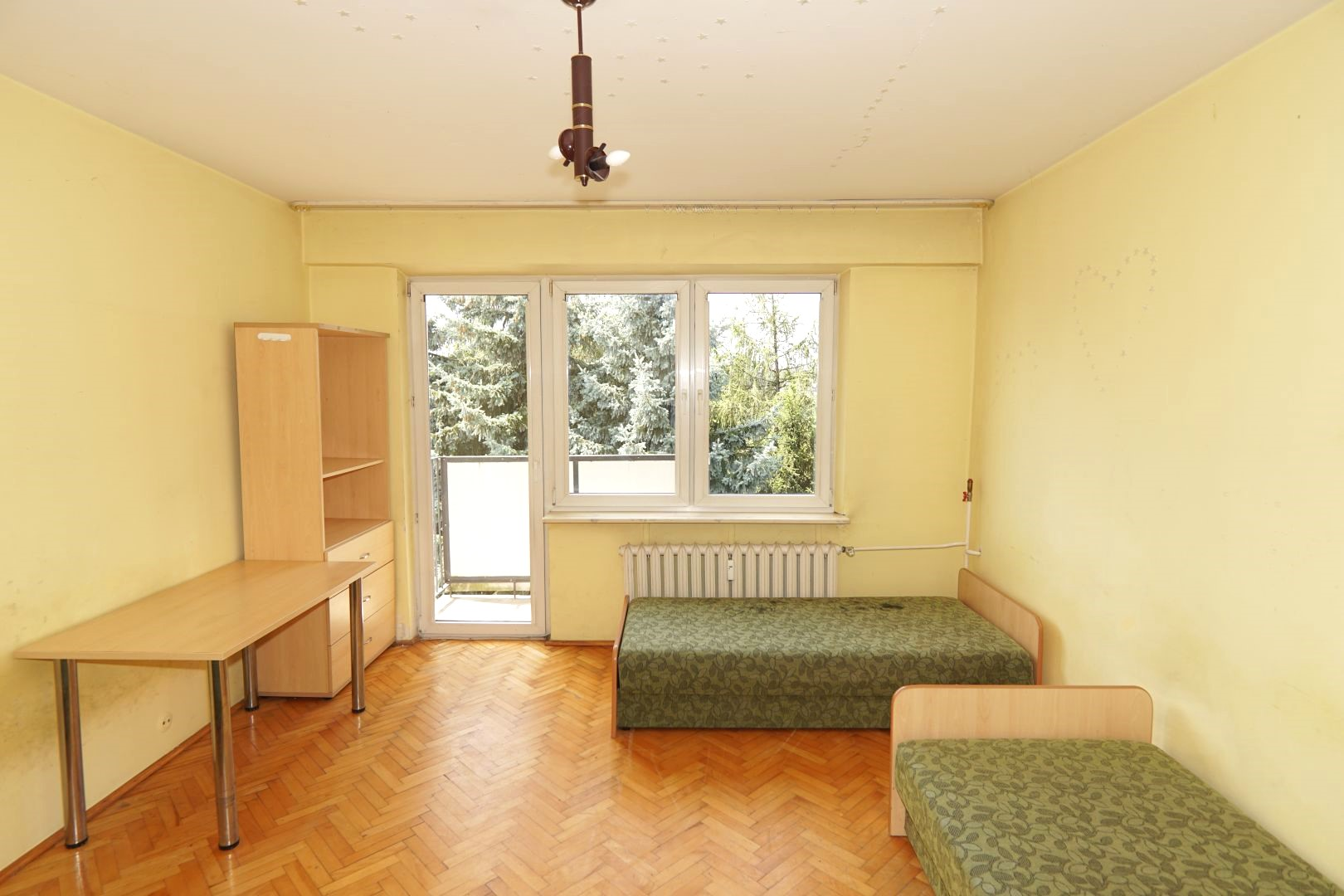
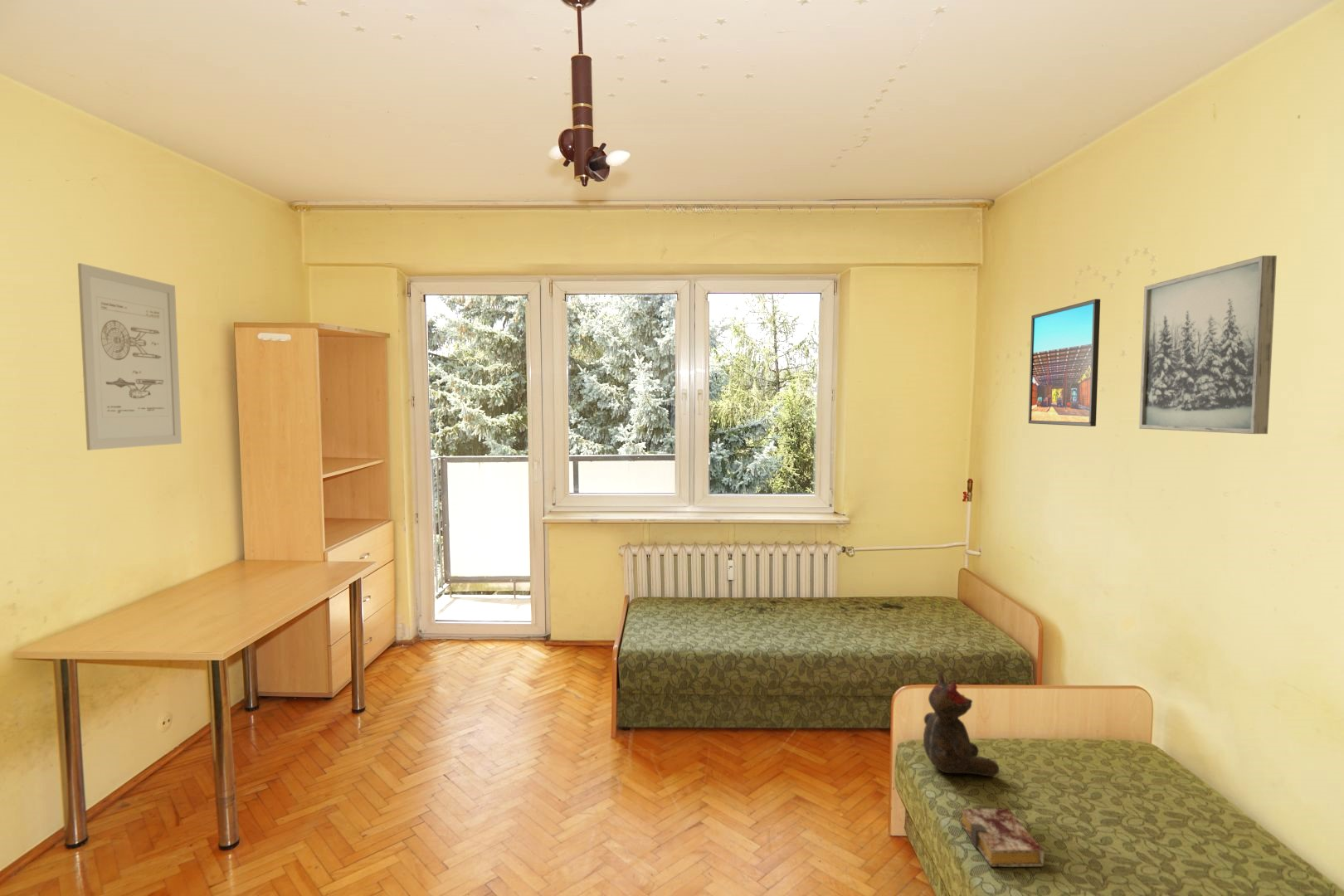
+ book (999, 835)
+ teddy bear (959, 722)
+ wall art (134, 361)
+ wall art (1199, 352)
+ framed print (1061, 366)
